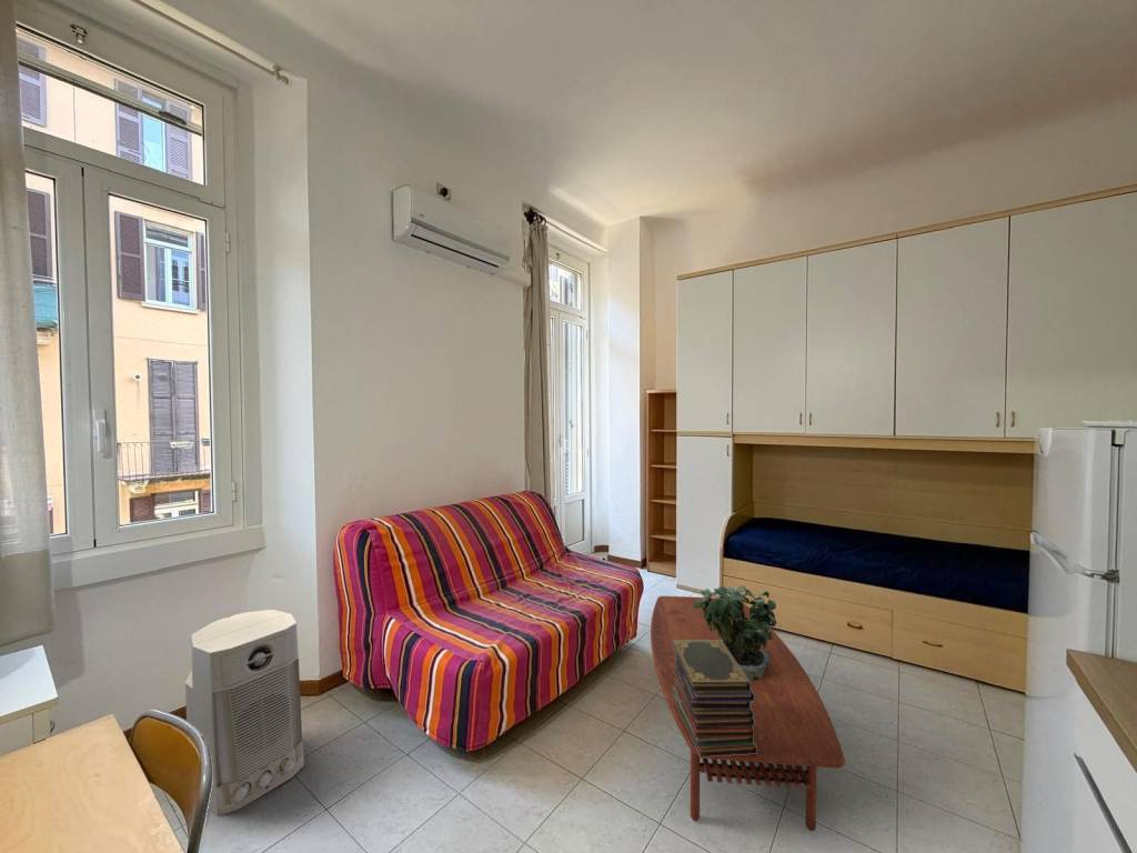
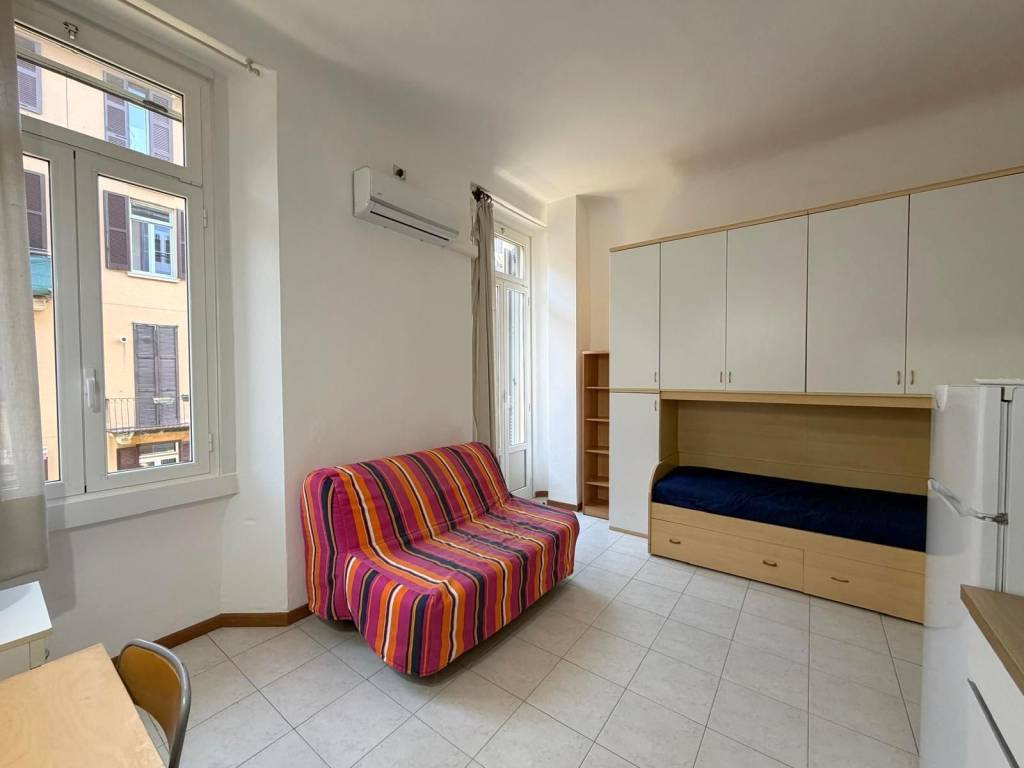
- book stack (710, 692)
- air purifier (245, 699)
- potted plant (735, 620)
- coffee table (751, 688)
